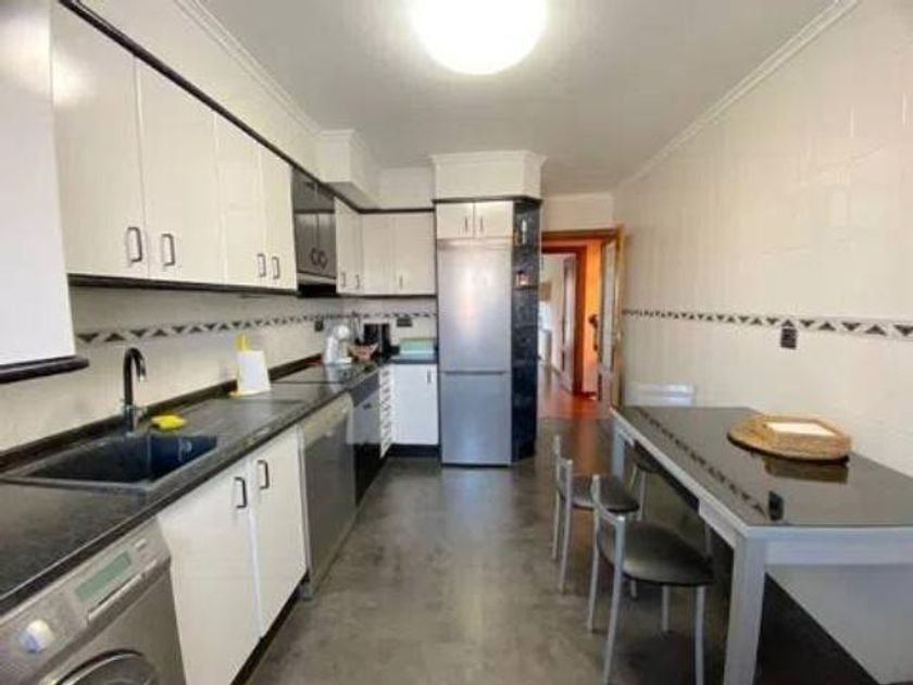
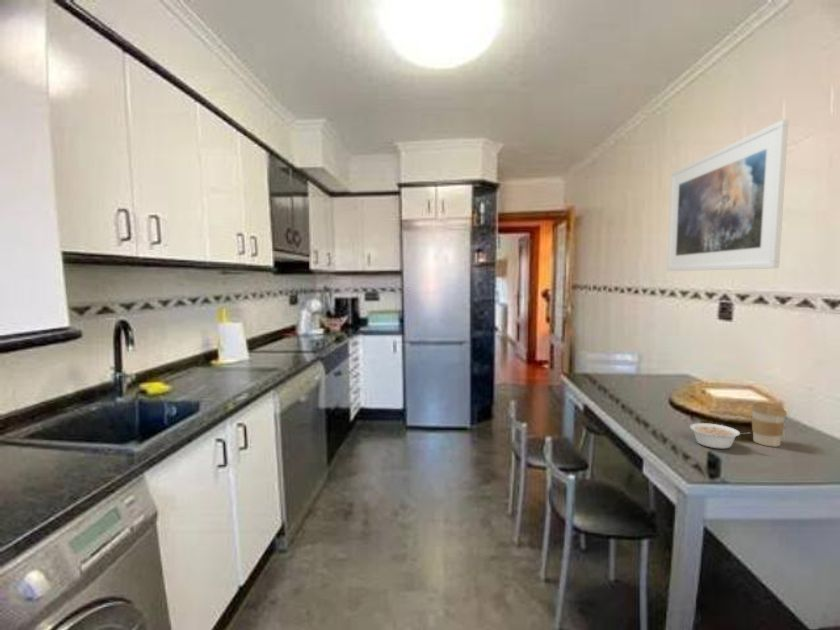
+ coffee cup (767, 423)
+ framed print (714, 211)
+ legume (715, 435)
